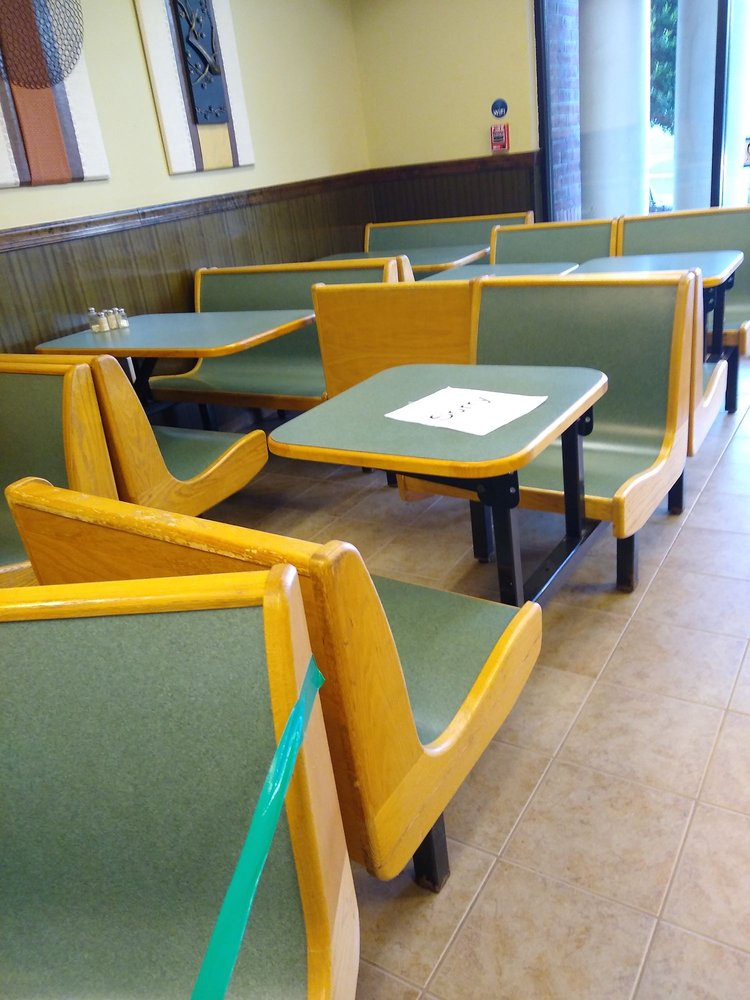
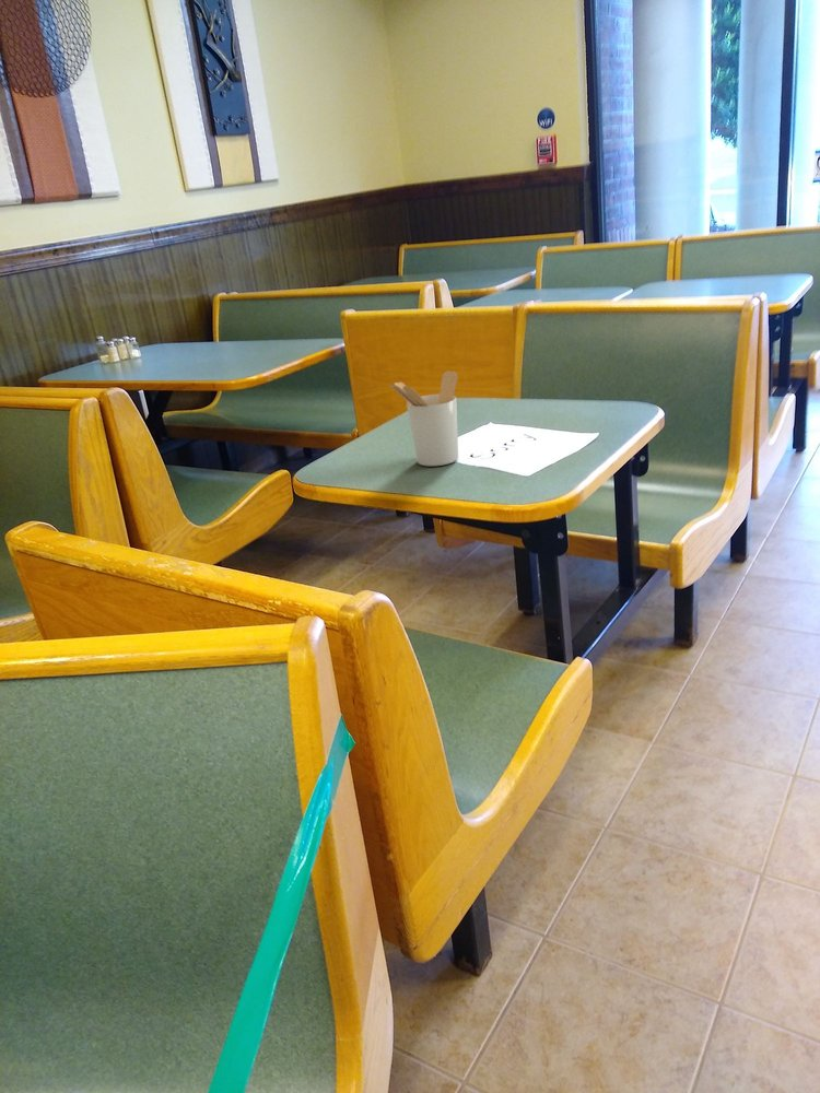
+ utensil holder (424, 419)
